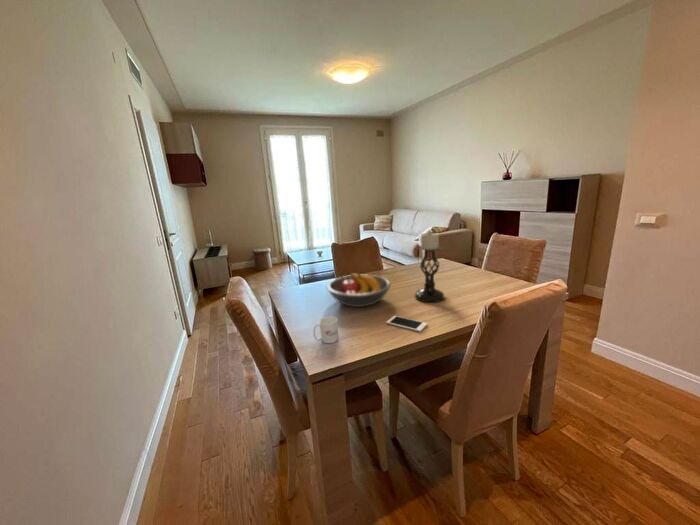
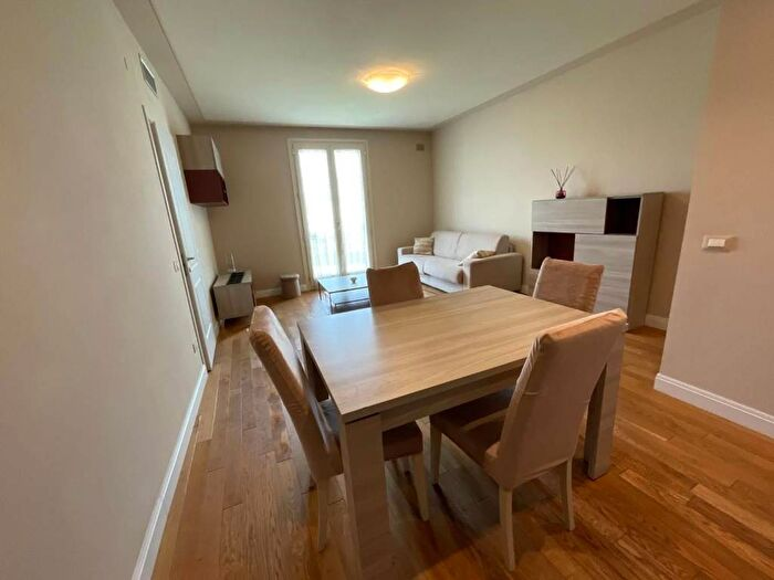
- candle holder (429, 265)
- cell phone (406, 323)
- mug (325, 330)
- fruit bowl (358, 290)
